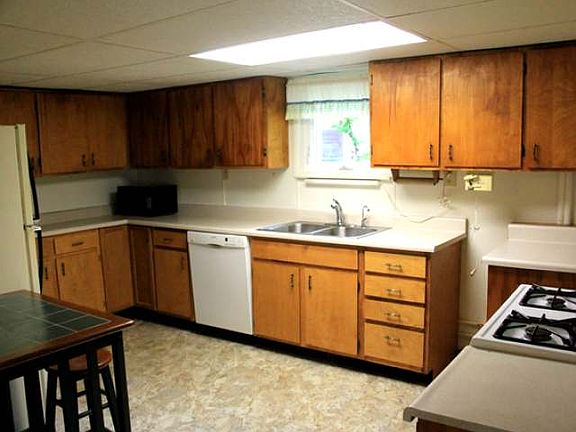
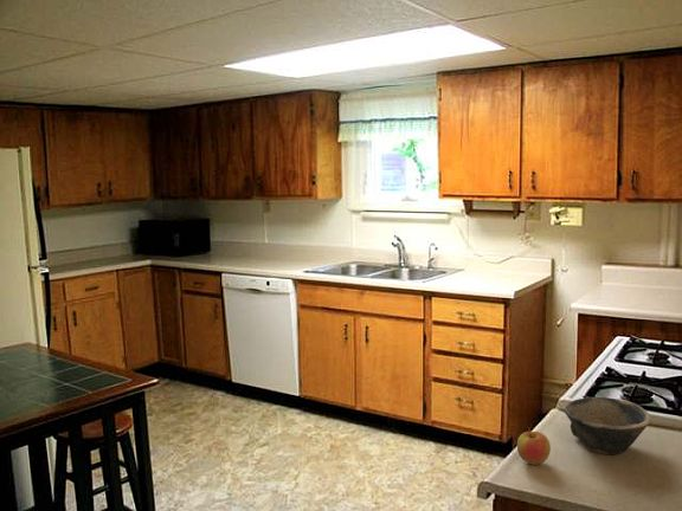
+ bowl (606, 428)
+ apple (533, 445)
